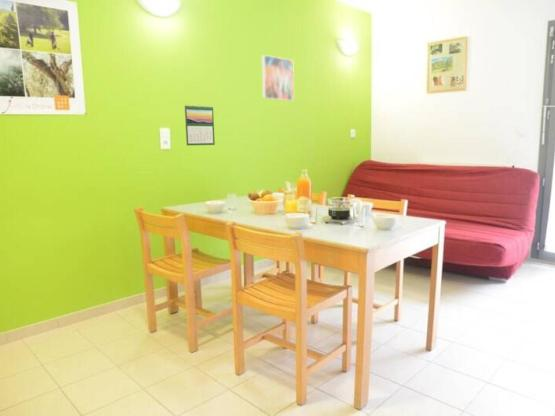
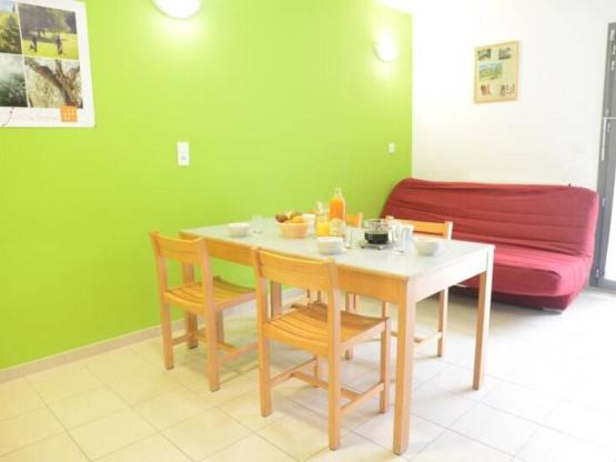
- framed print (278, 78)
- calendar (200, 125)
